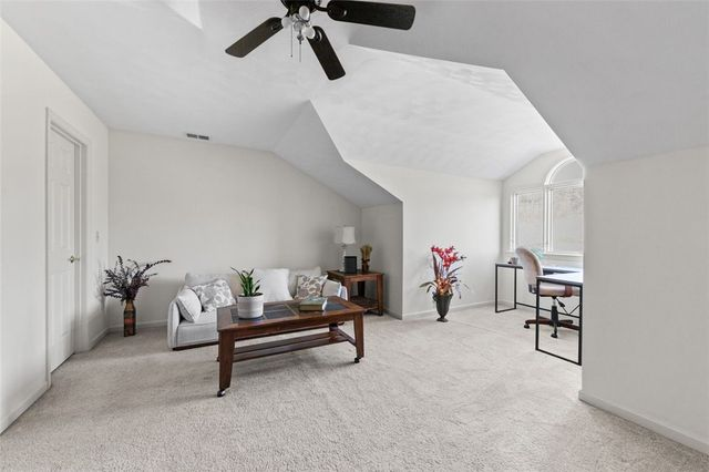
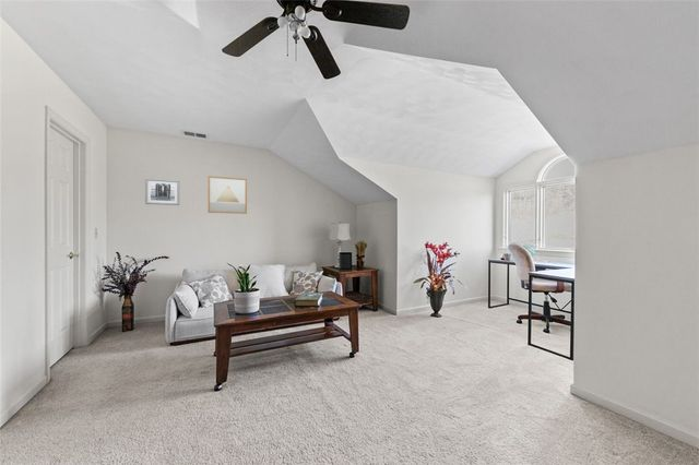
+ wall art (163, 192)
+ wall art (227, 195)
